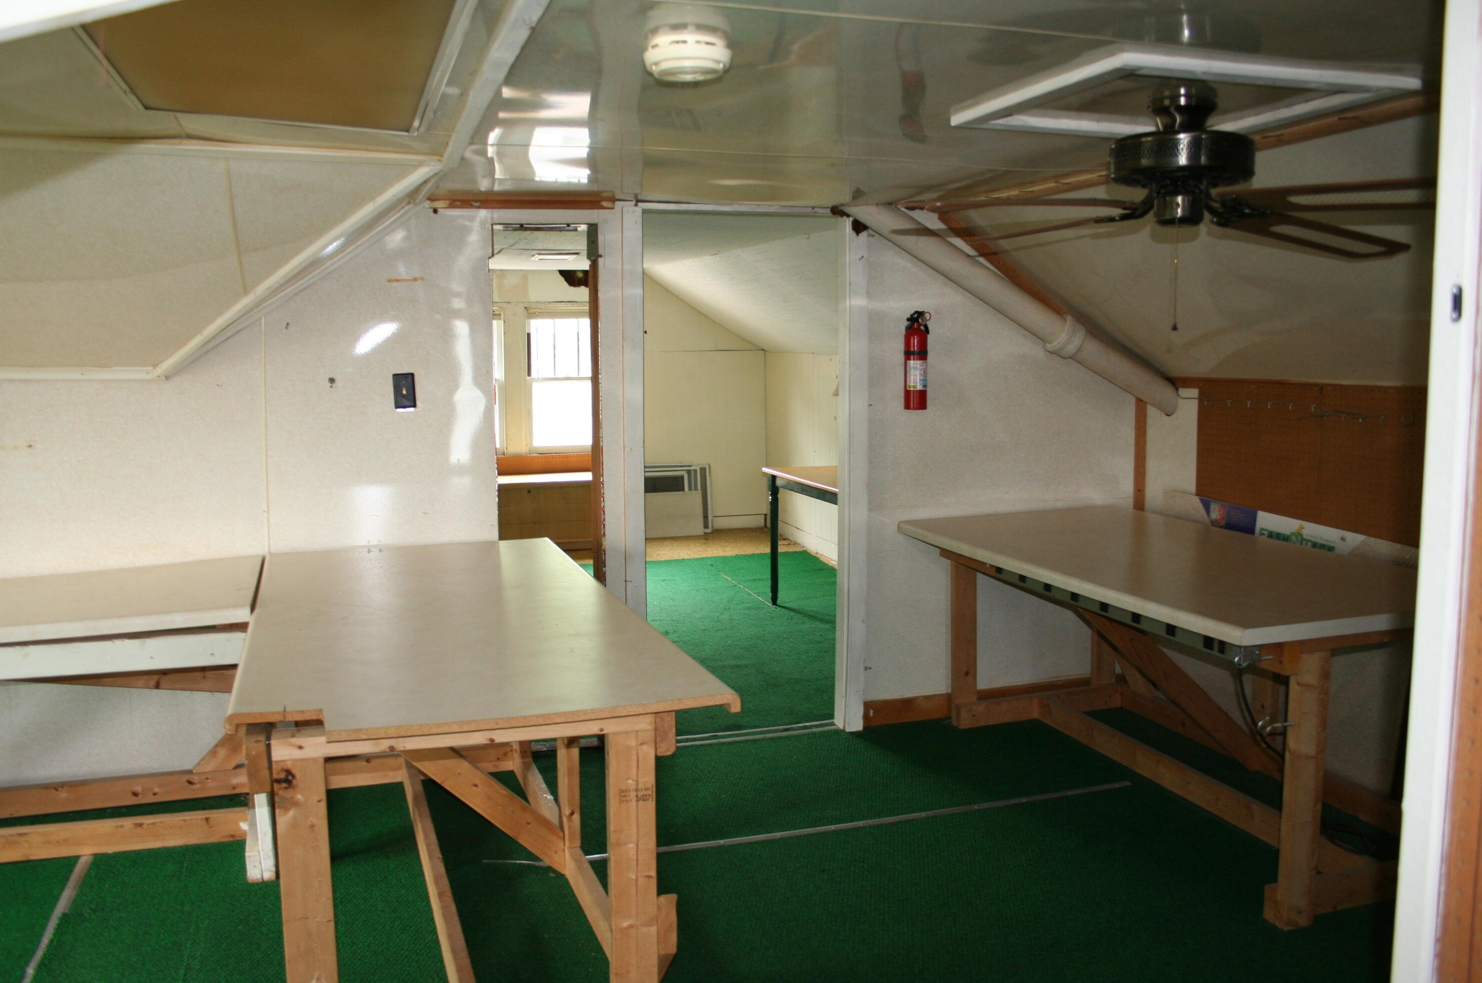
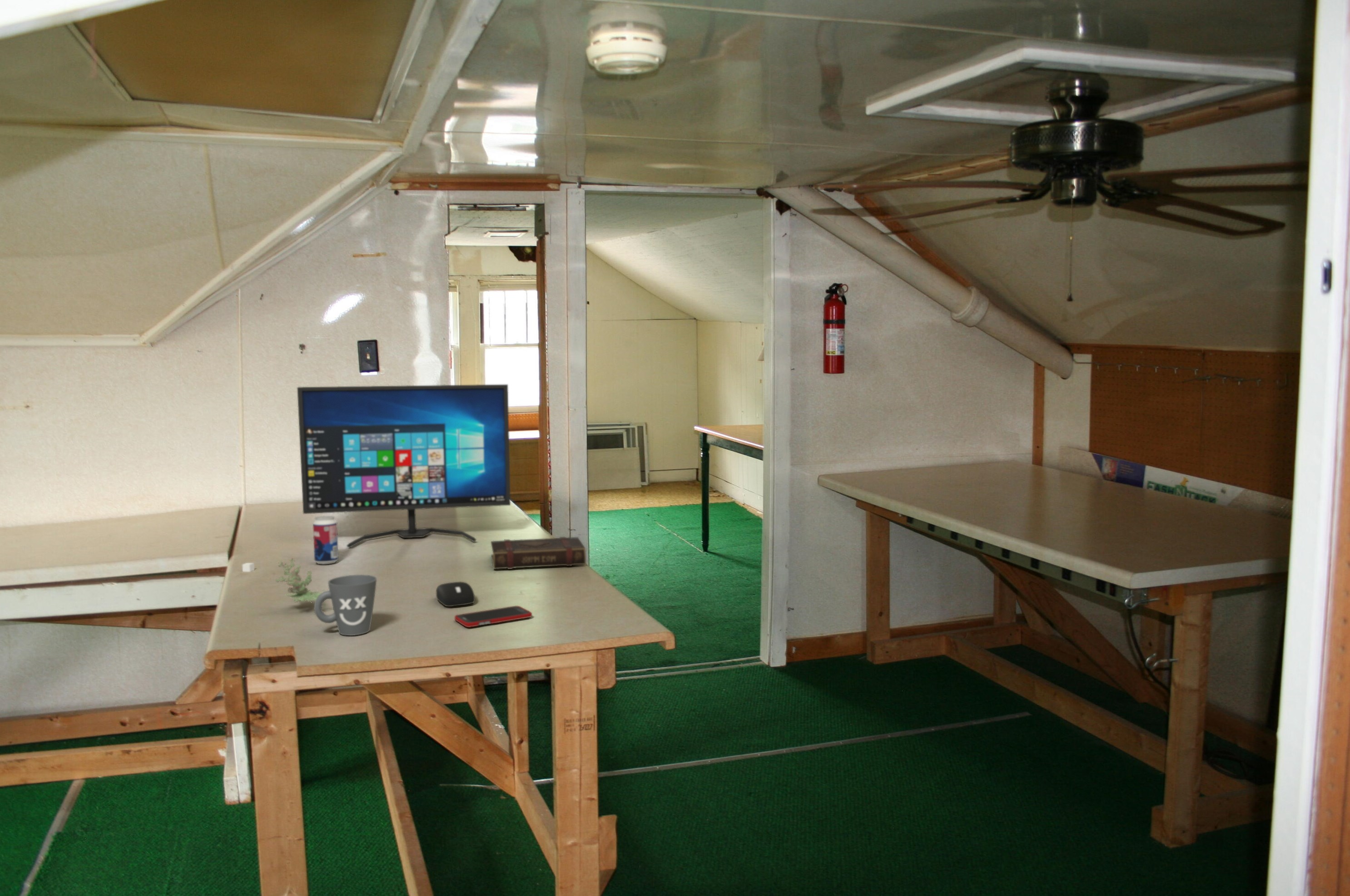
+ computer mouse (453, 591)
+ beverage can (325, 540)
+ computer monitor (408, 463)
+ cell phone (493, 616)
+ plant (279, 566)
+ book (537, 552)
+ mug (346, 606)
